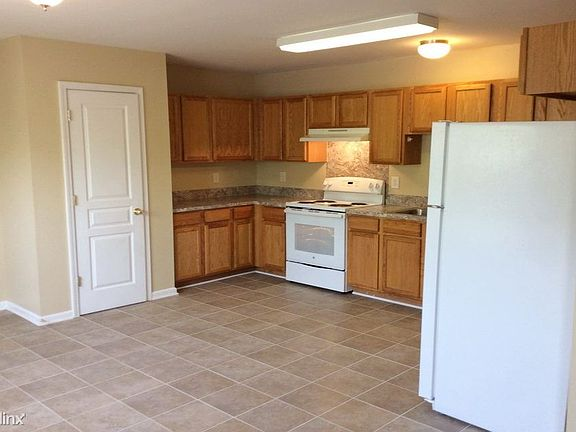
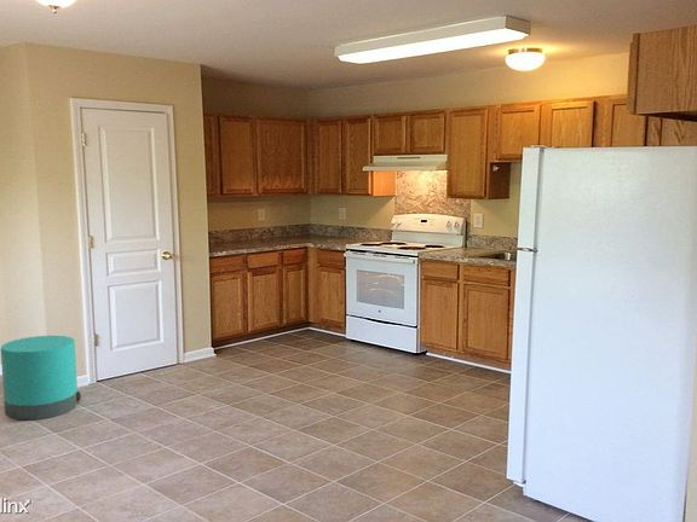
+ trash can (41, 375)
